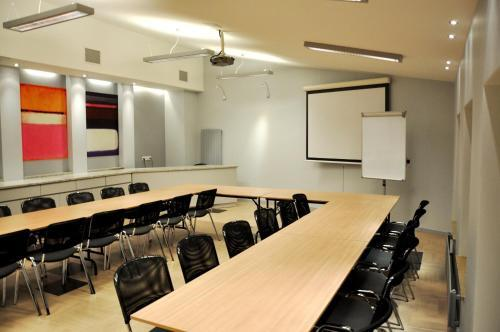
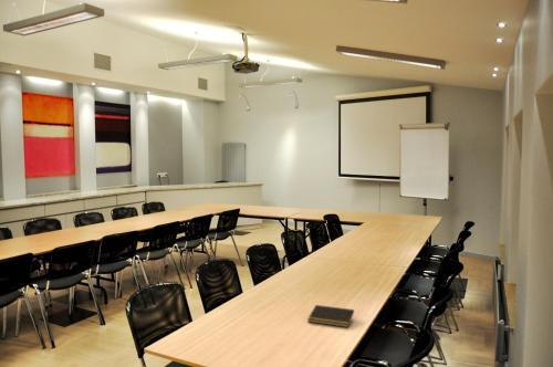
+ notepad (331, 315)
